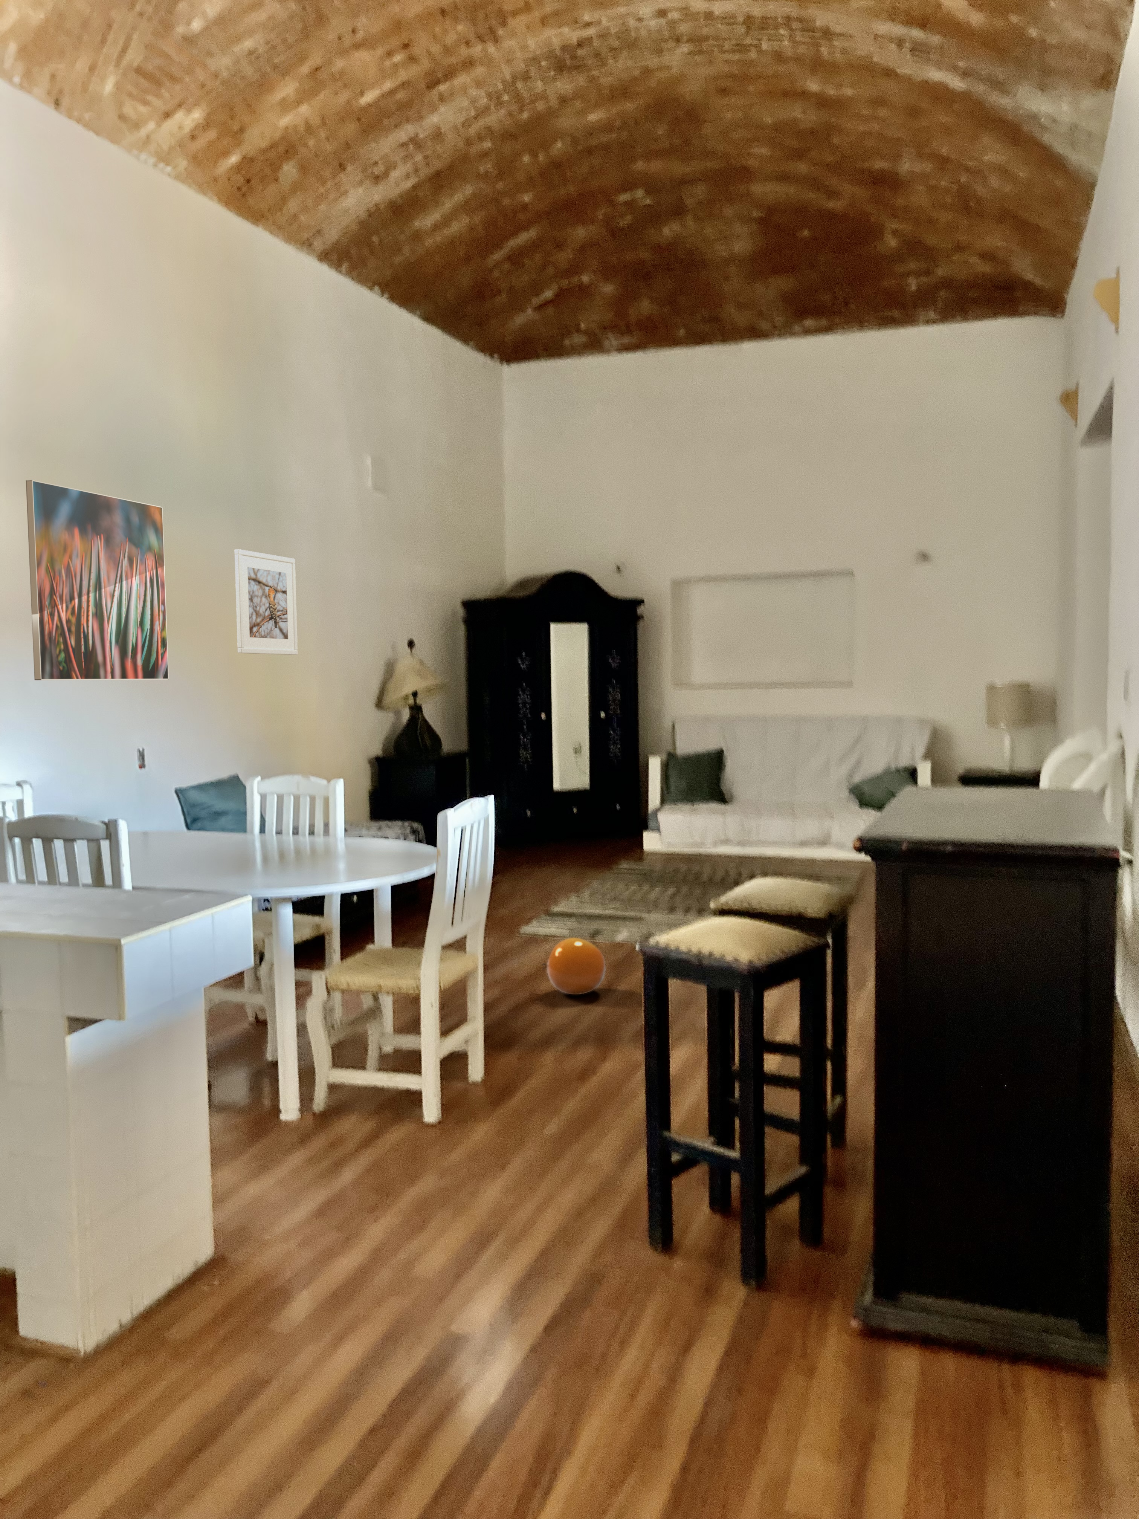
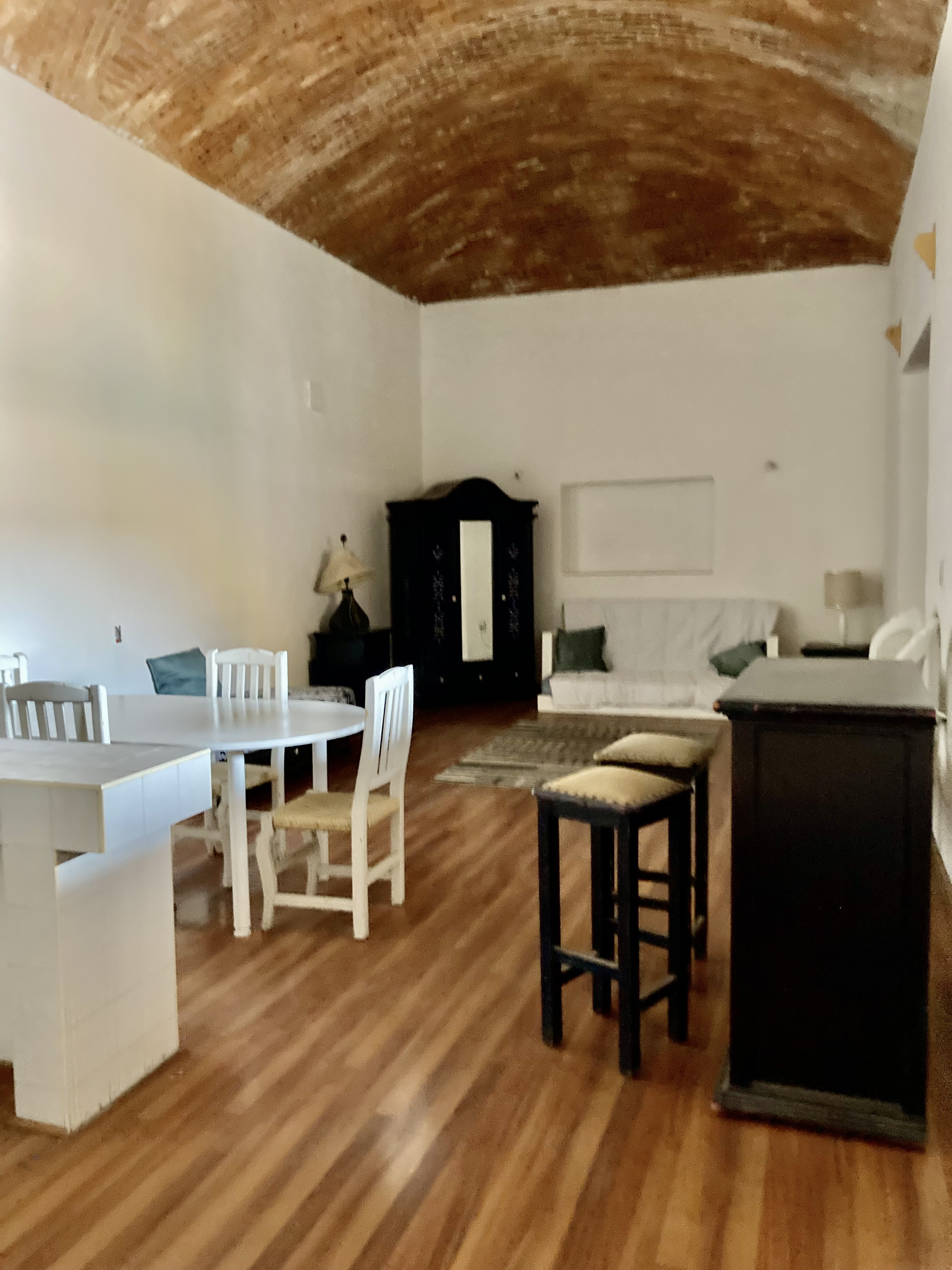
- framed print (103, 587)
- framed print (268, 604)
- ball (573, 965)
